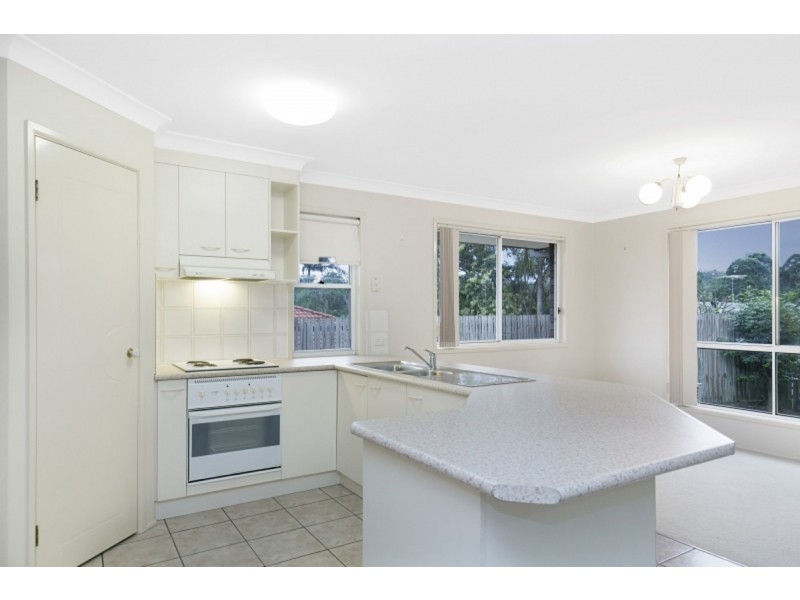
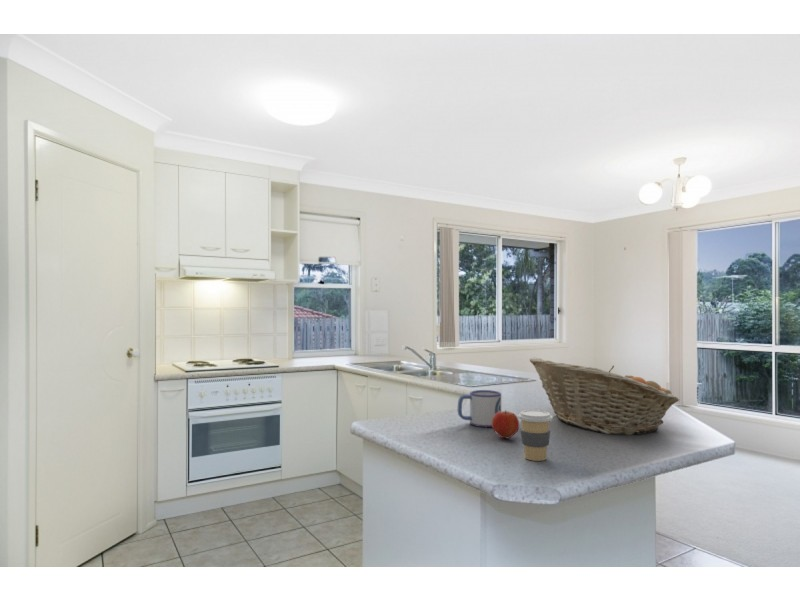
+ fruit basket (598, 390)
+ coffee cup (535, 435)
+ apple (505, 423)
+ mug (479, 408)
